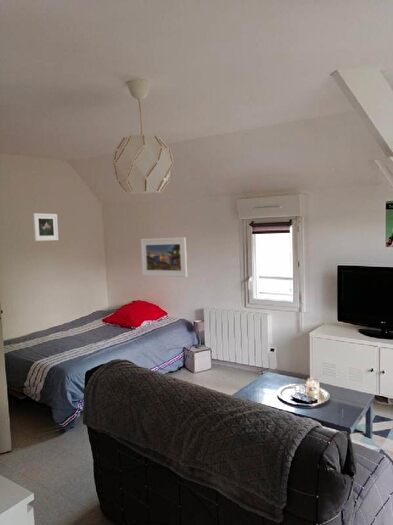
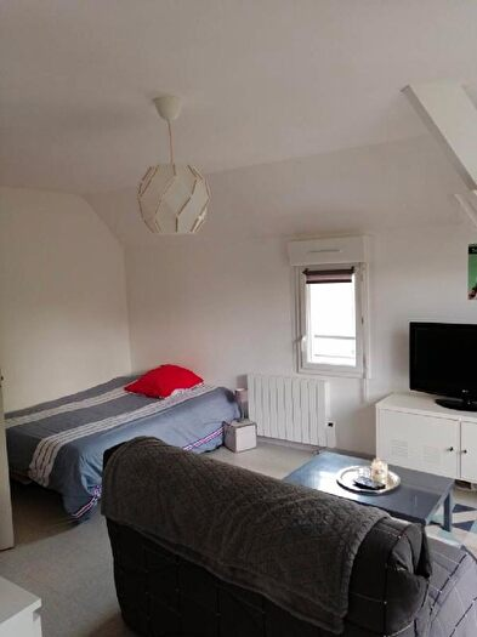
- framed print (163, 257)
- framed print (46, 227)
